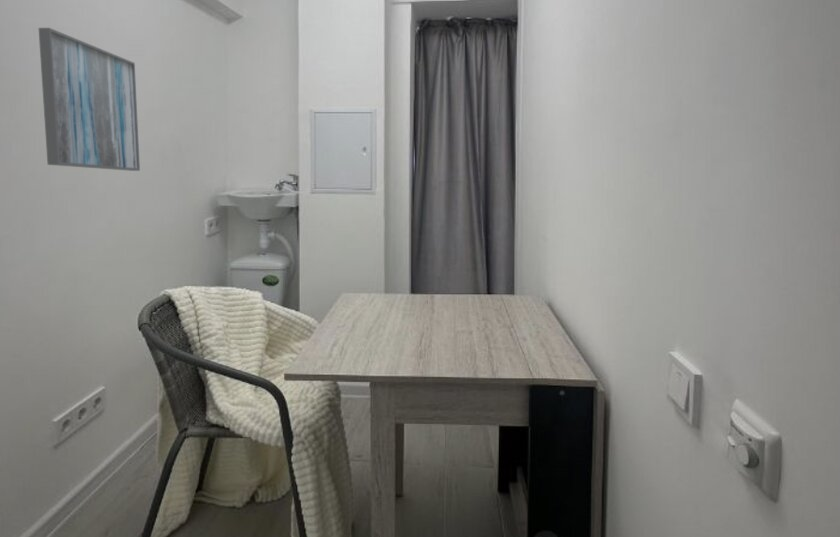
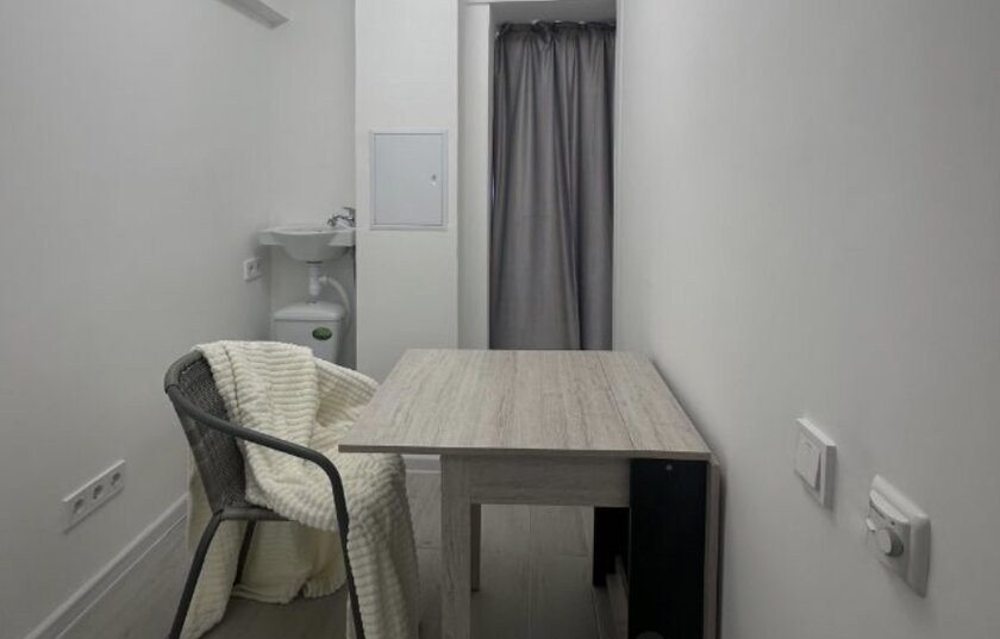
- wall art (95, 108)
